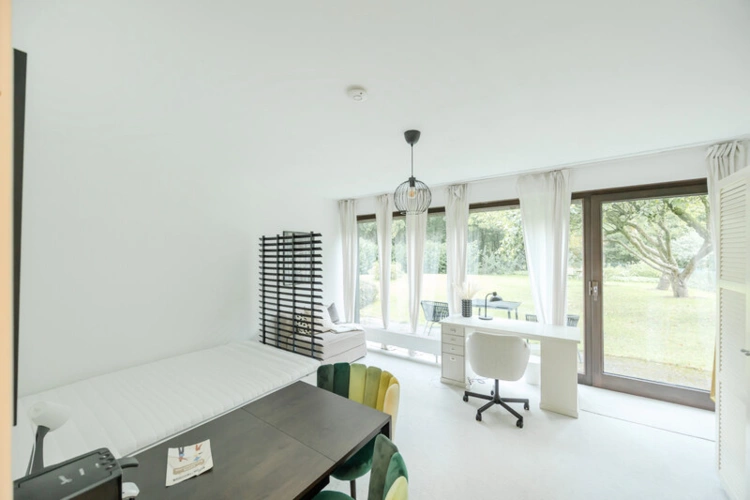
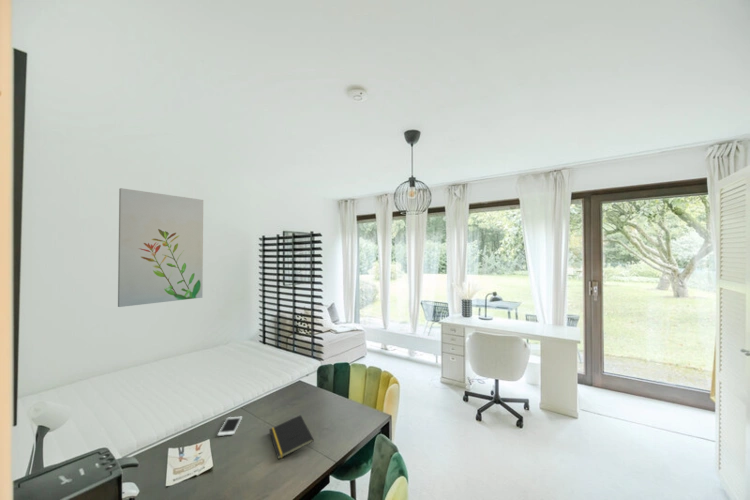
+ cell phone (230, 425)
+ notepad (290, 435)
+ wall art (164, 248)
